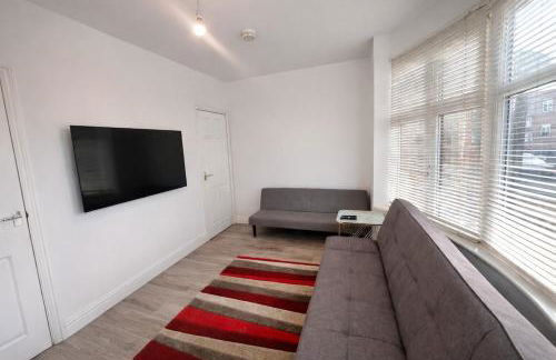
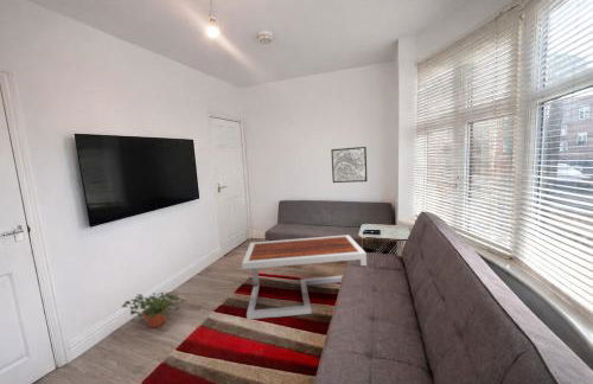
+ wall art (349, 165)
+ potted plant (157, 307)
+ coffee table (304, 279)
